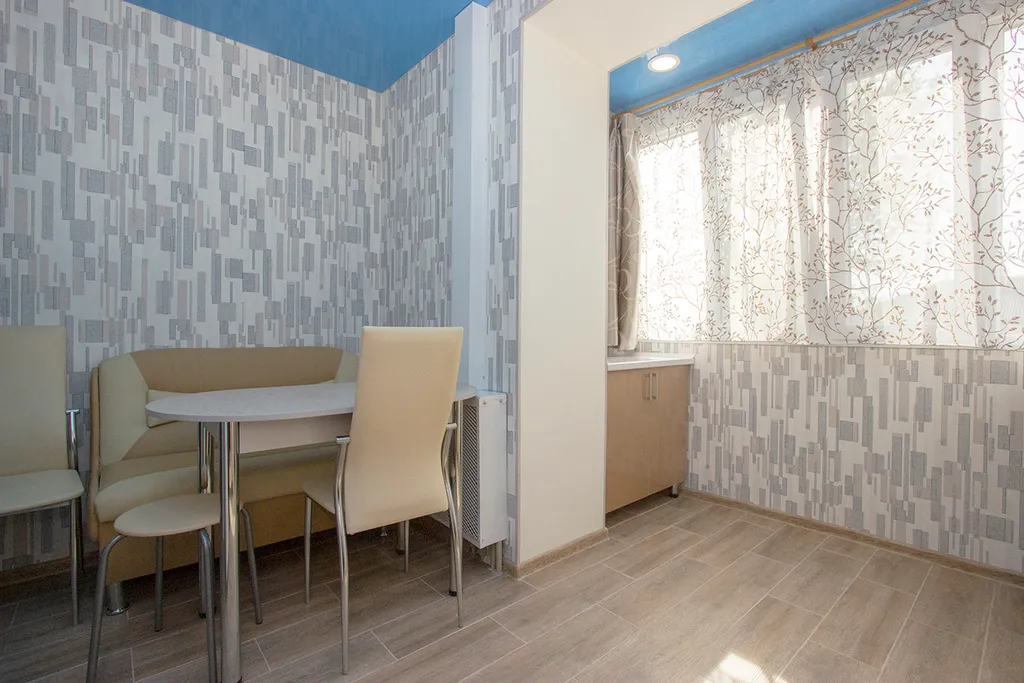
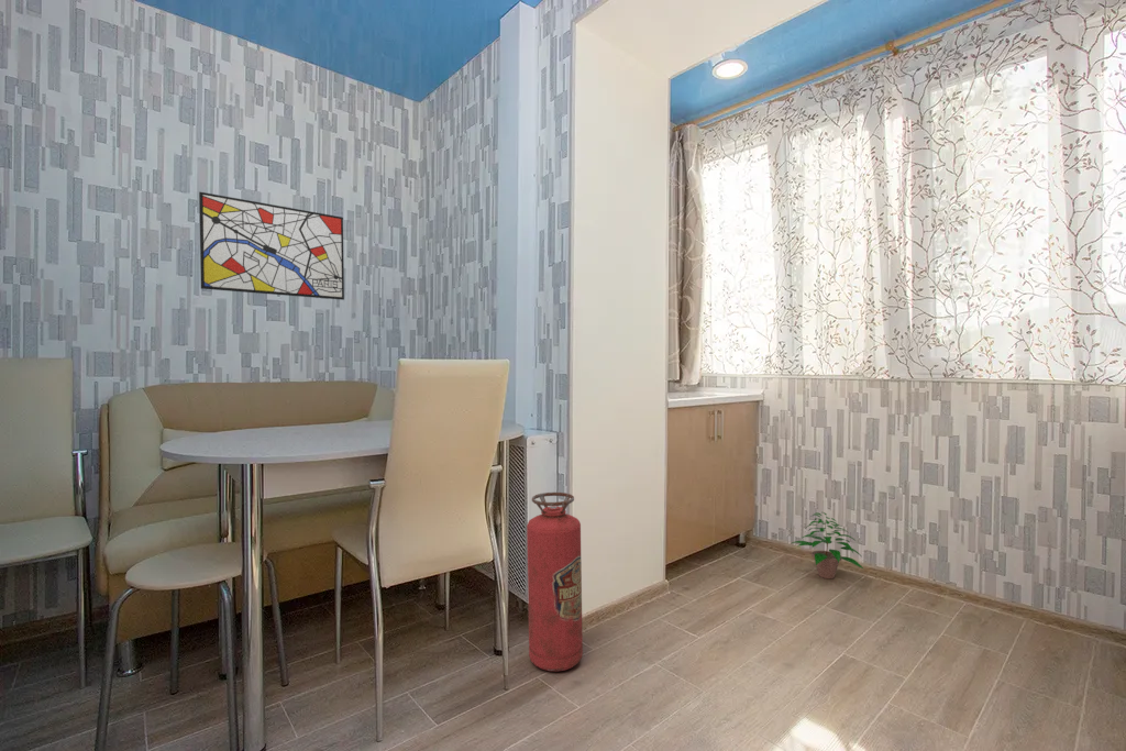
+ wall art (277, 250)
+ potted plant (827, 545)
+ fire extinguisher (554, 578)
